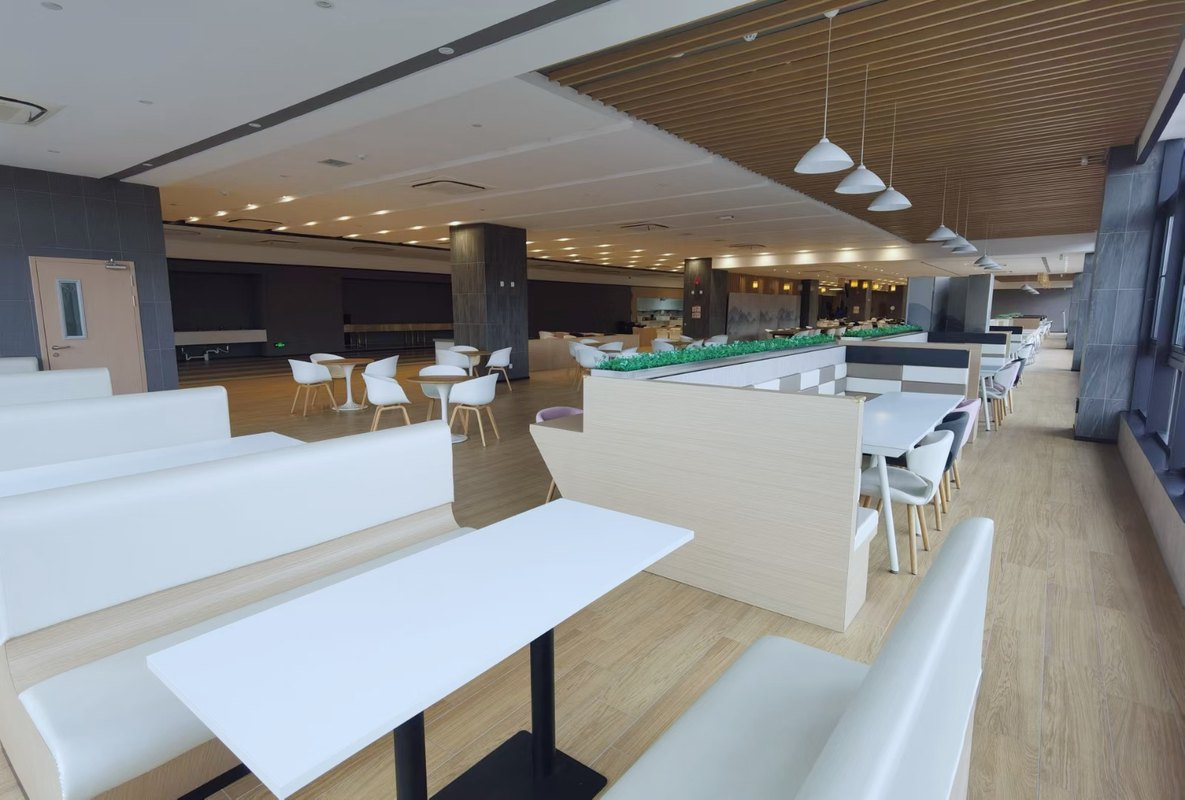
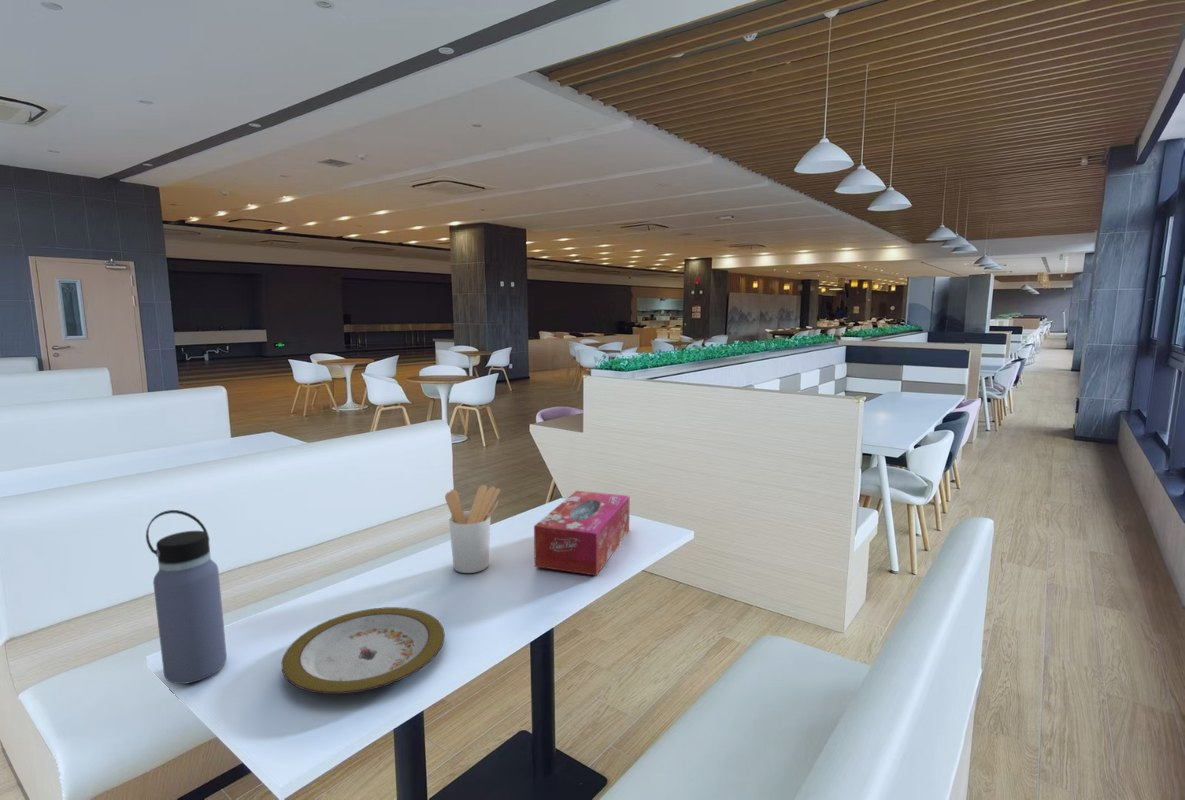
+ water bottle (187, 594)
+ tissue box (585, 528)
+ utensil holder (476, 526)
+ plate (366, 650)
